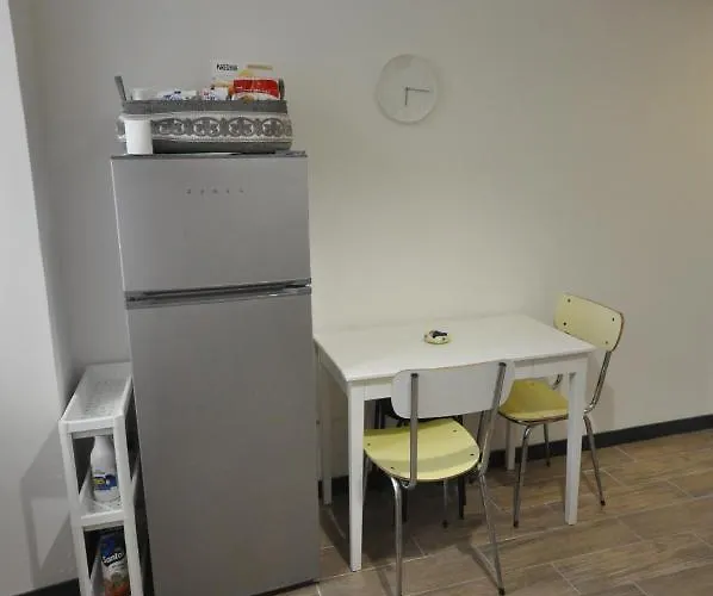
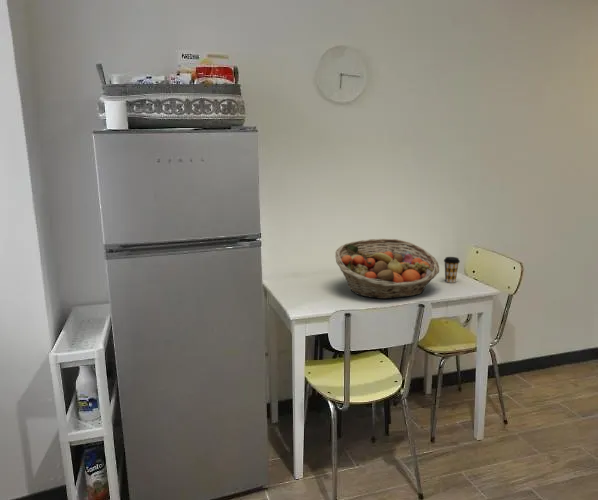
+ fruit basket (386, 267)
+ coffee cup (451, 269)
